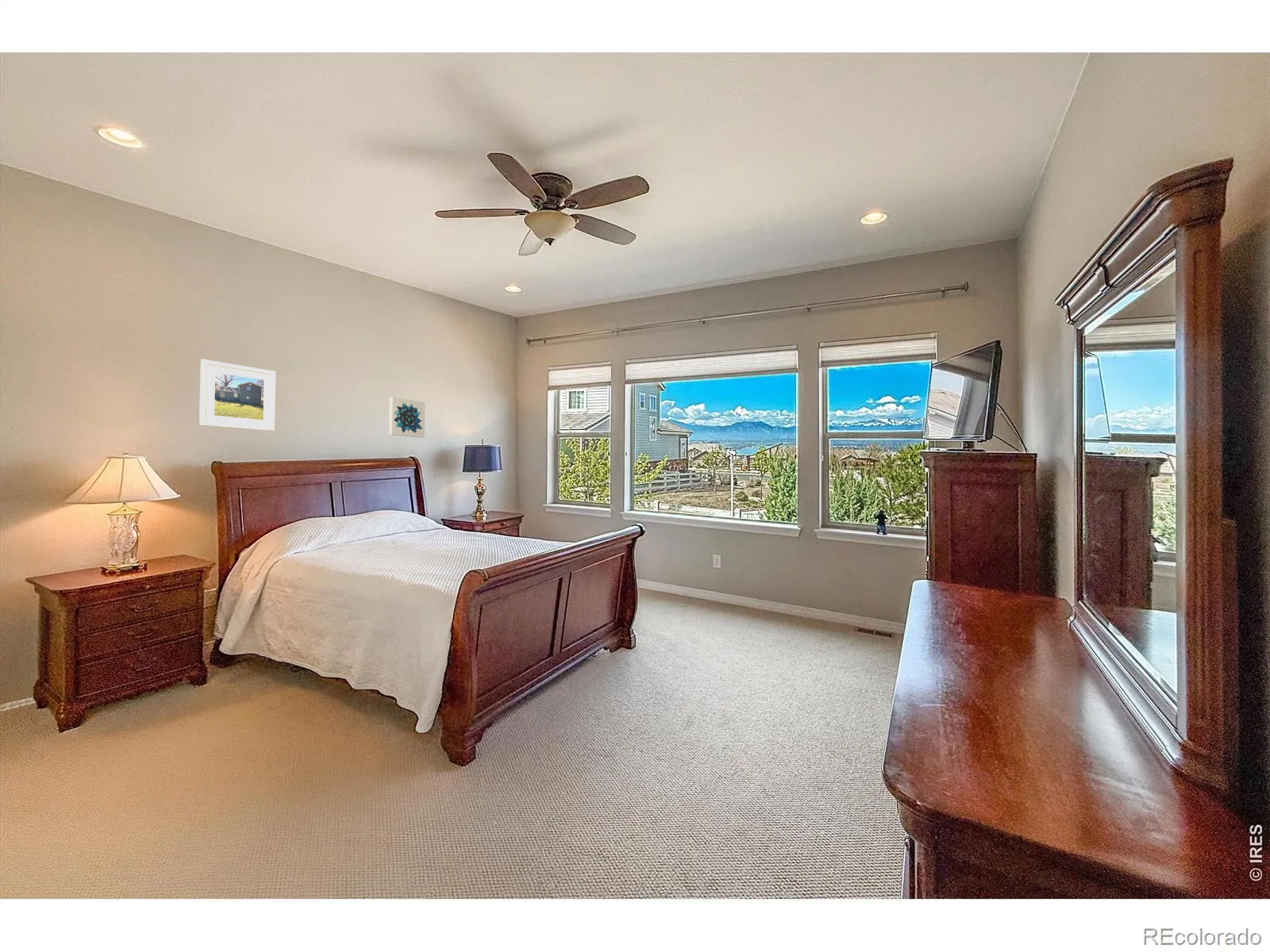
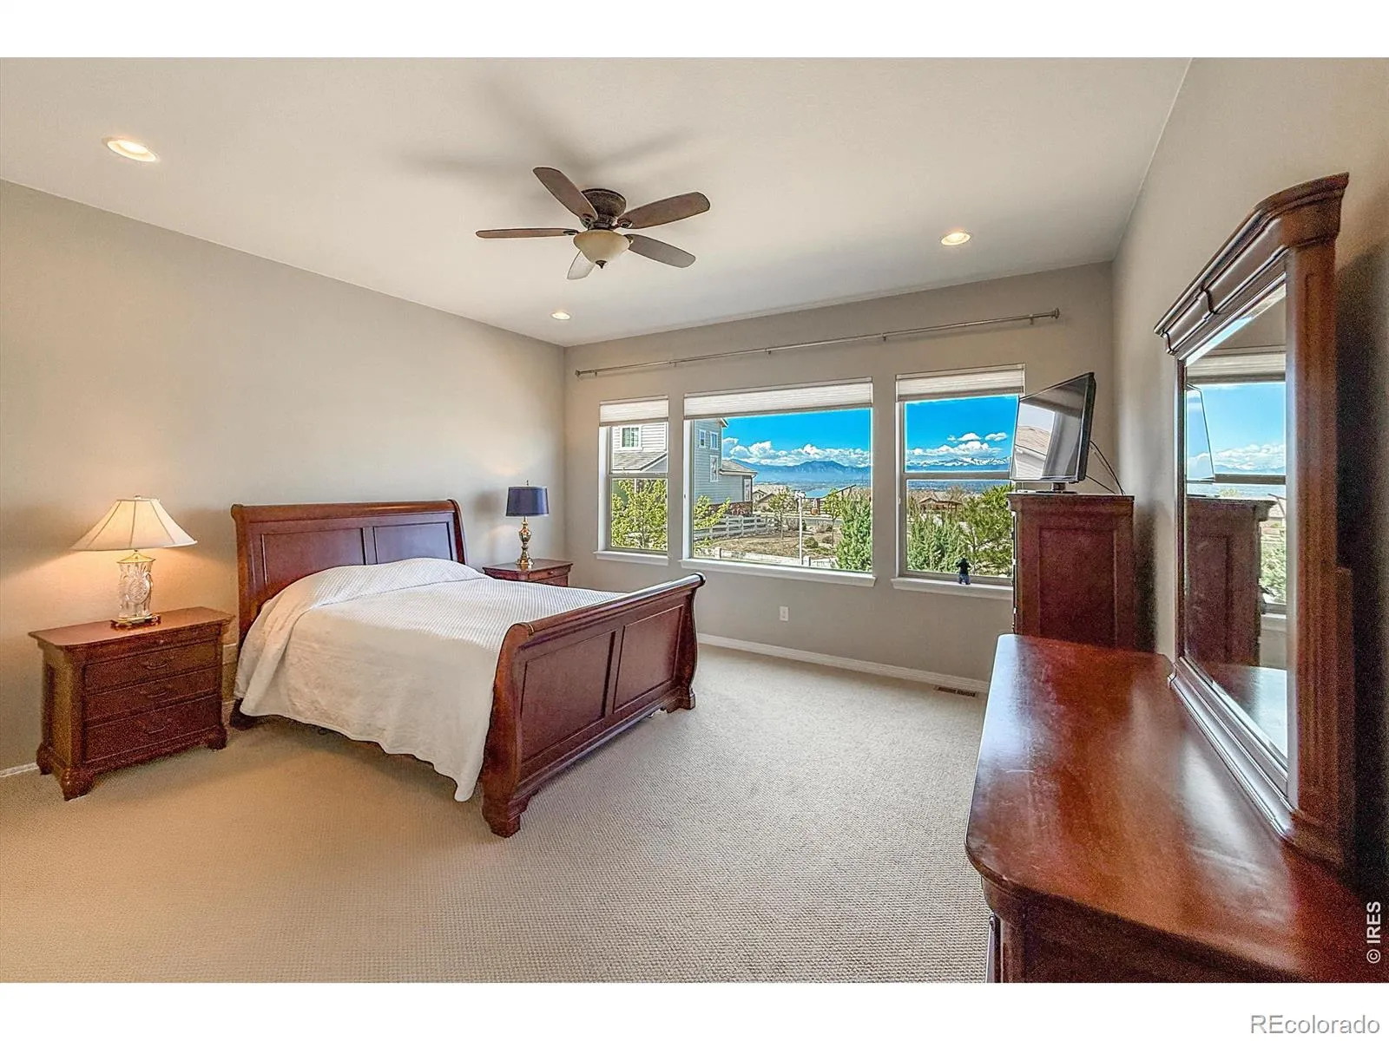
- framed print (239, 397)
- wall art (407, 417)
